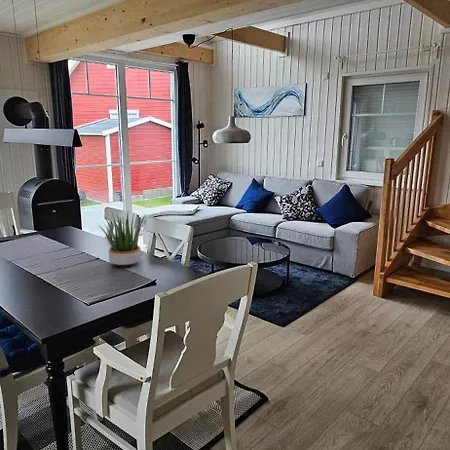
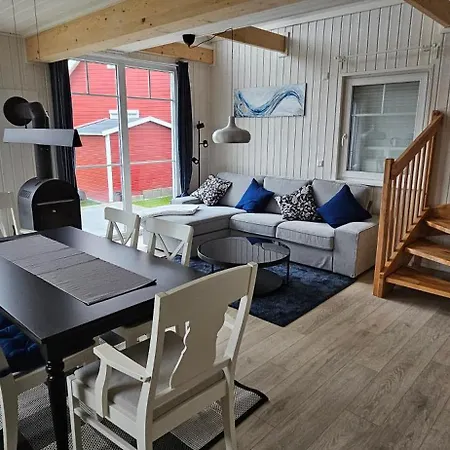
- potted plant (124, 238)
